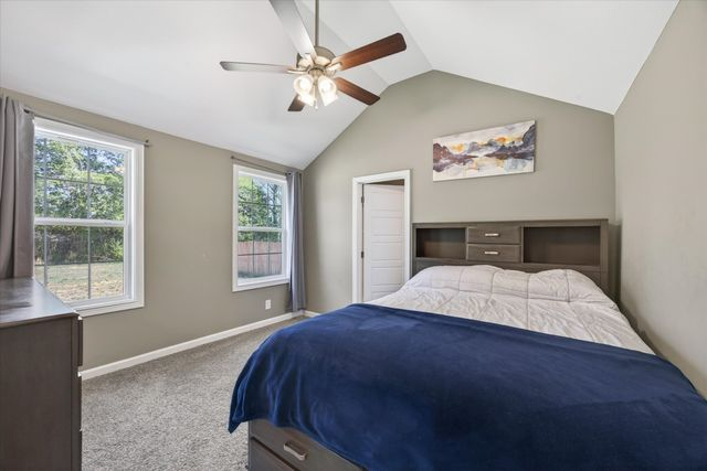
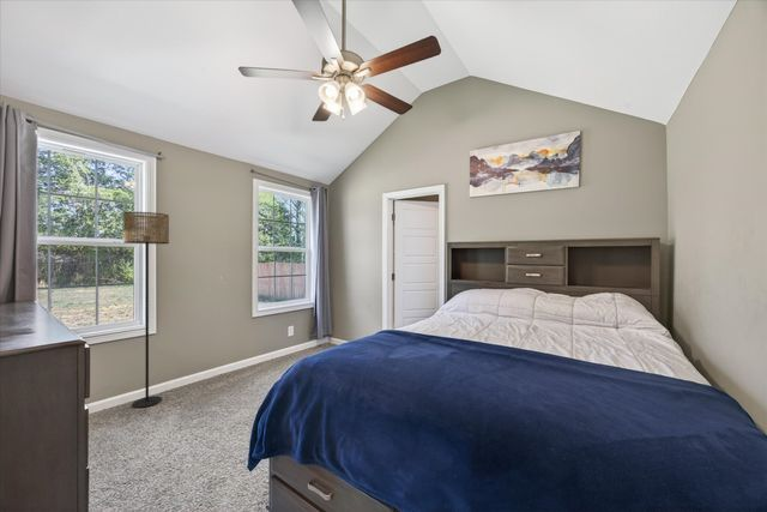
+ floor lamp (146, 307)
